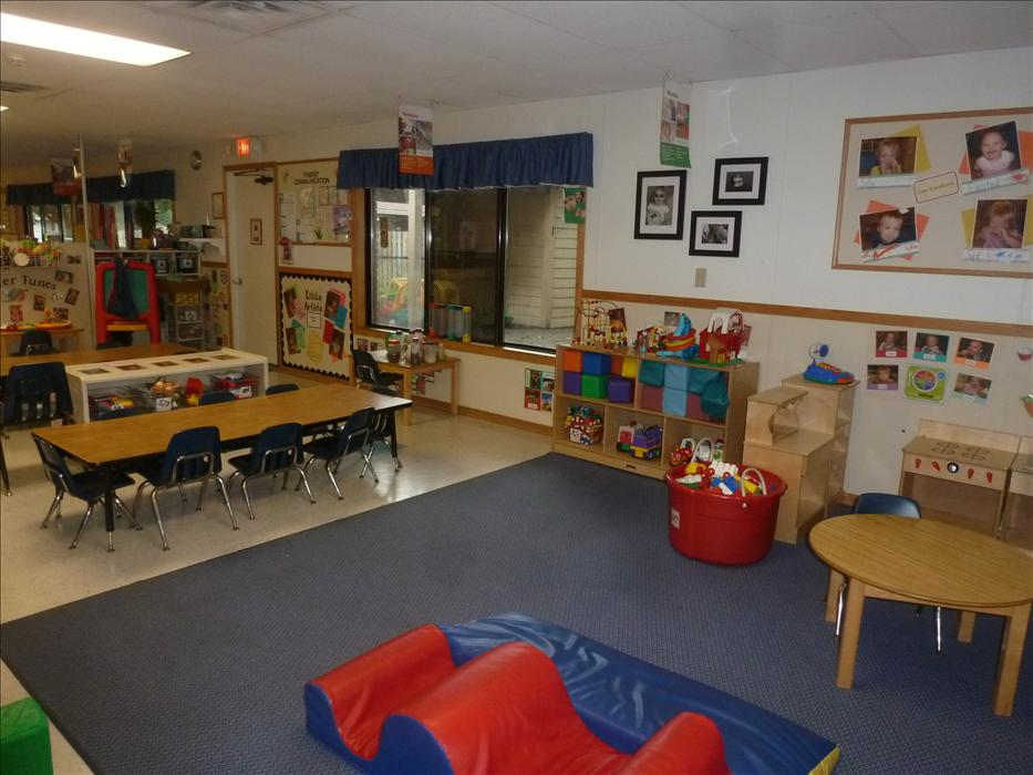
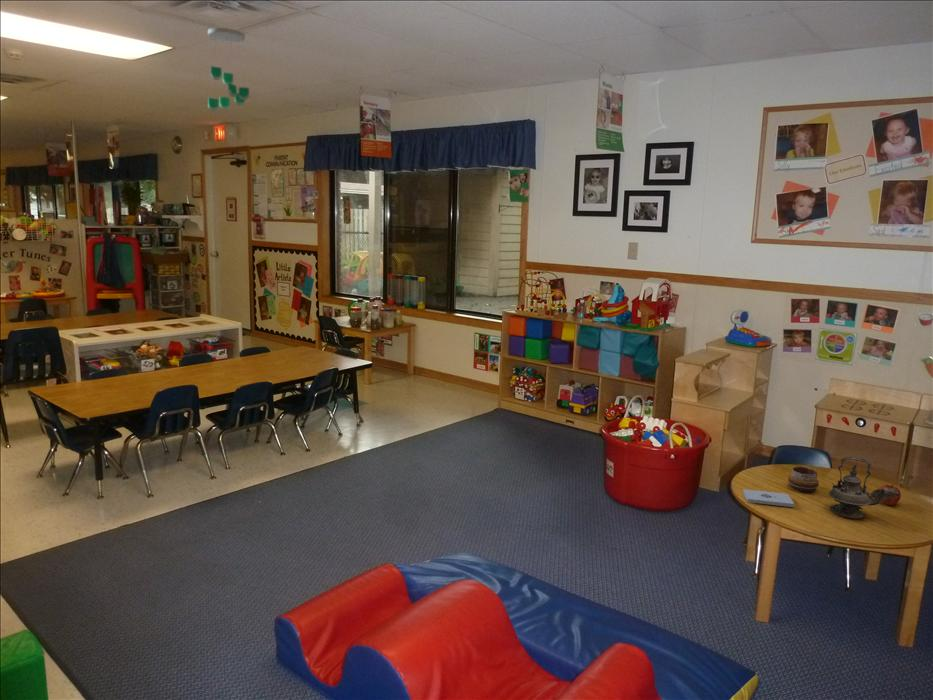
+ notepad (767, 497)
+ decorative bowl (803, 479)
+ teapot (864, 487)
+ ceiling mobile (227, 73)
+ fruit (888, 488)
